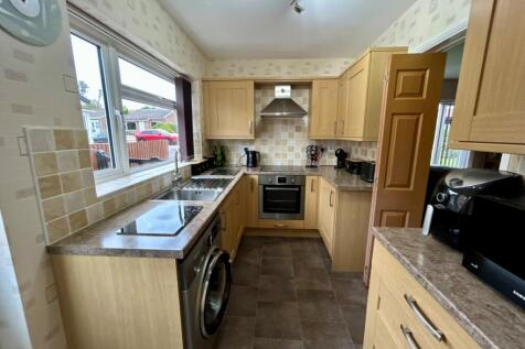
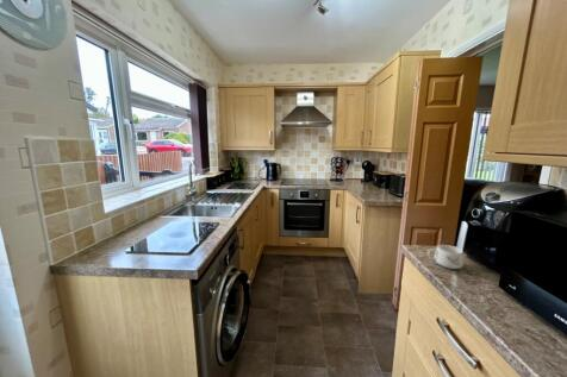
+ mug (444, 256)
